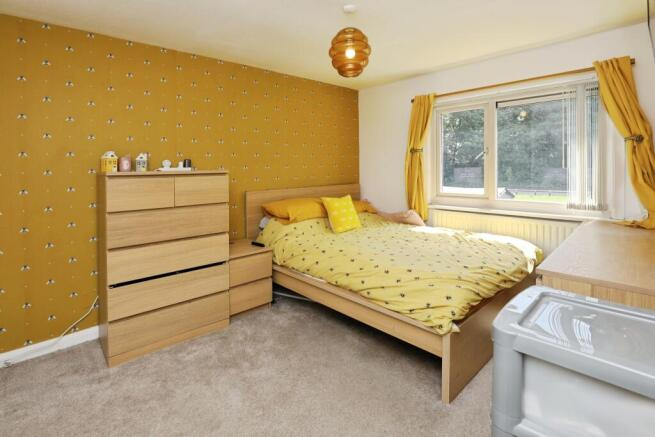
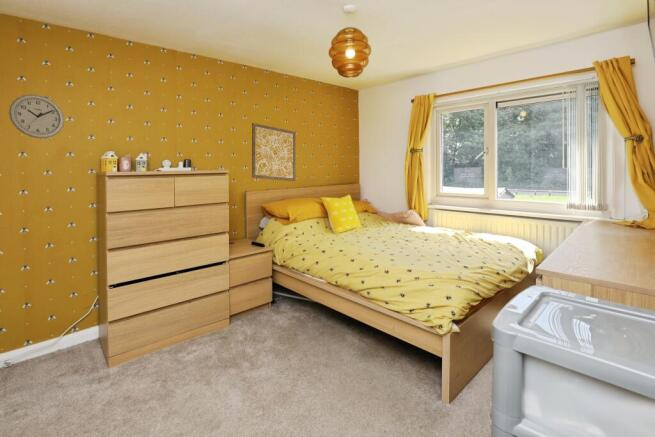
+ wall clock (37, 116)
+ wall art (273, 154)
